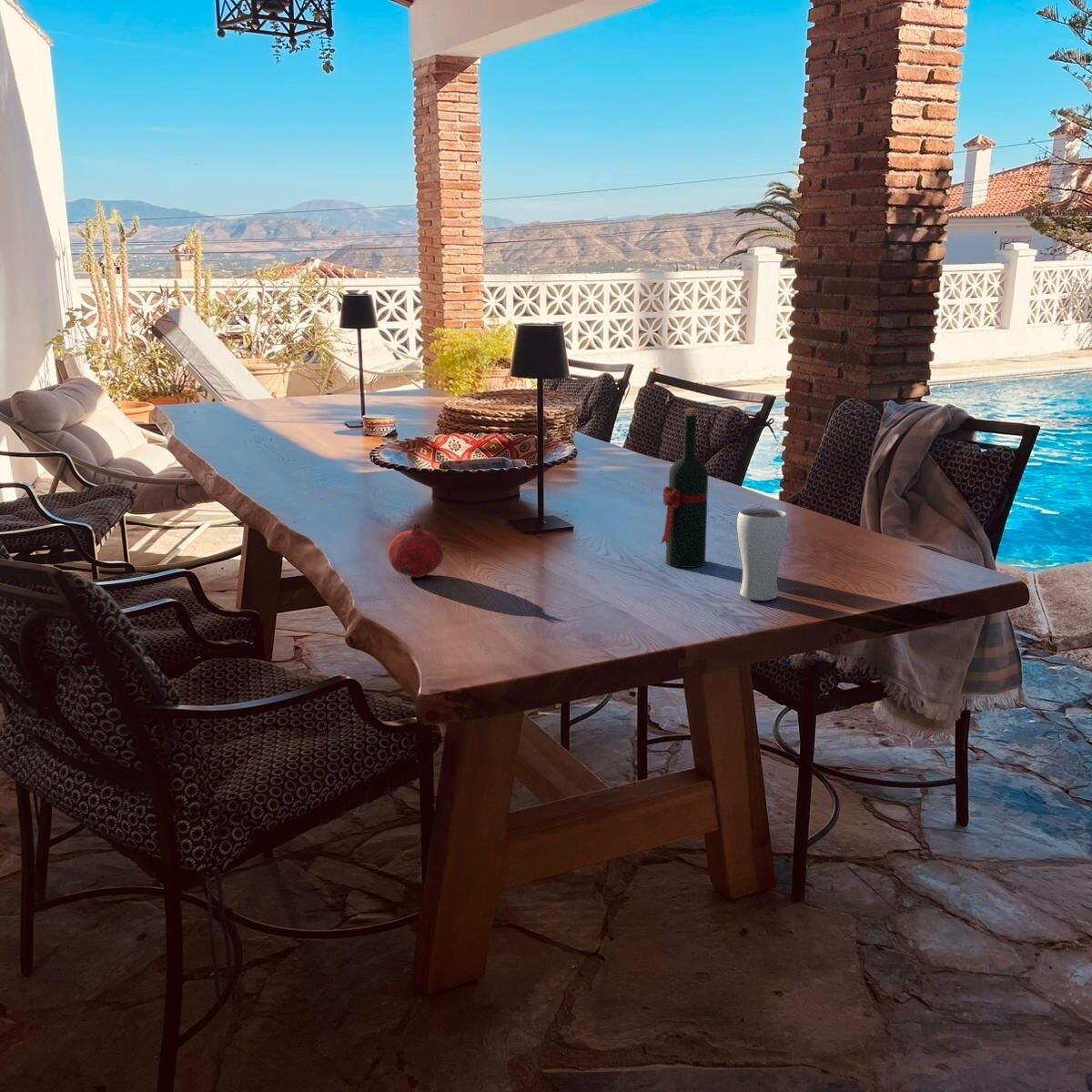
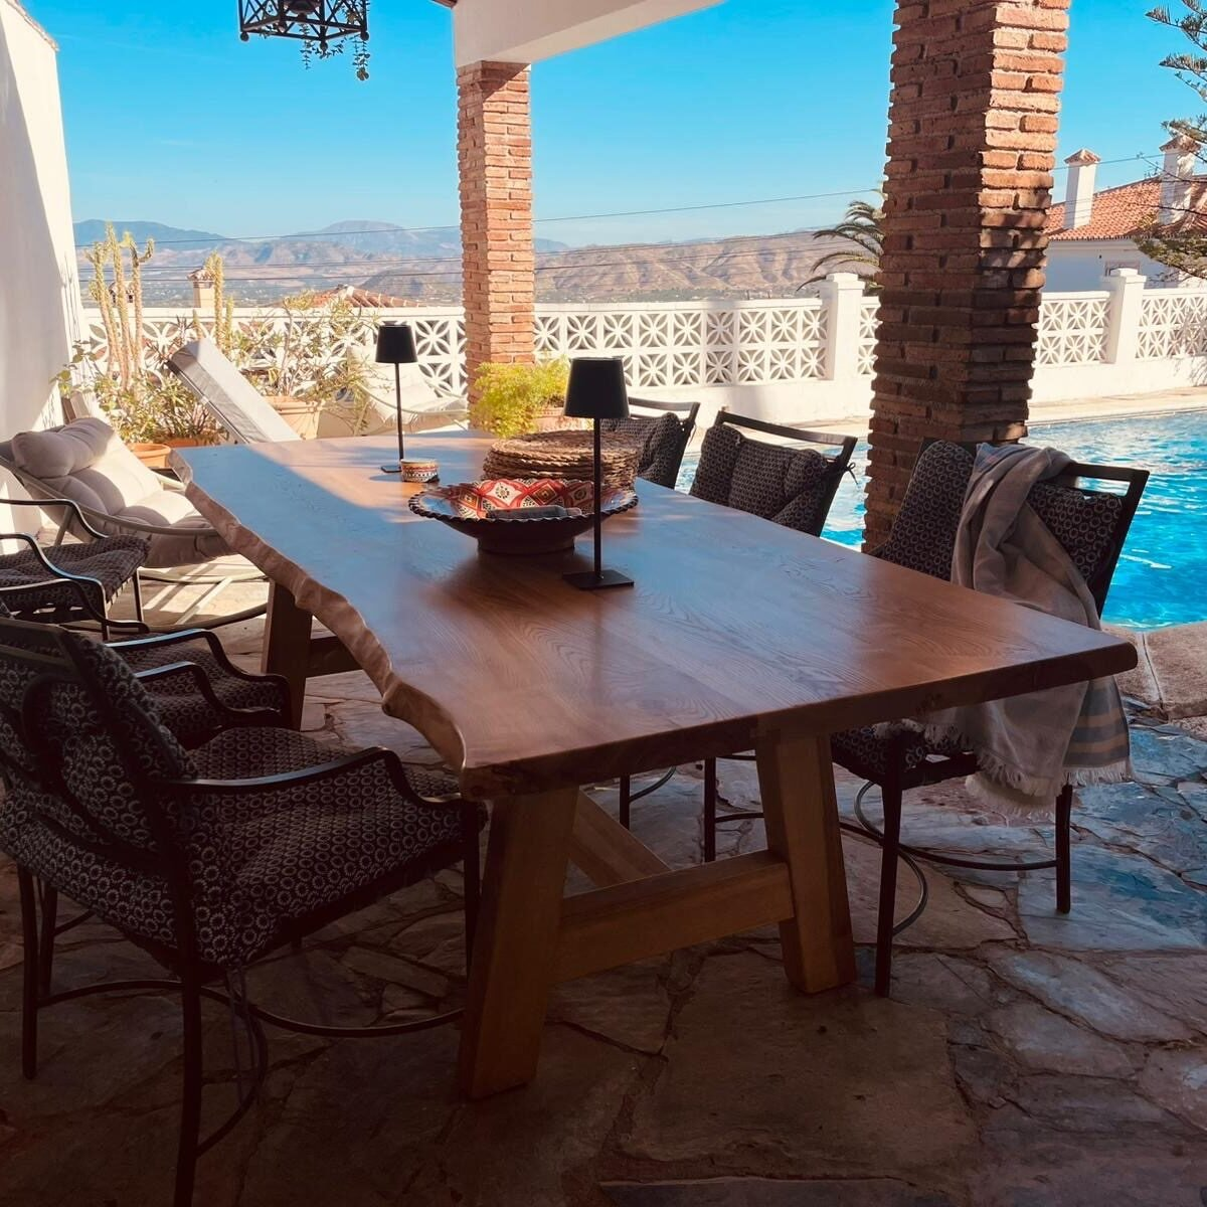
- wine bottle (683, 487)
- drinking glass (761, 554)
- fruit (415, 549)
